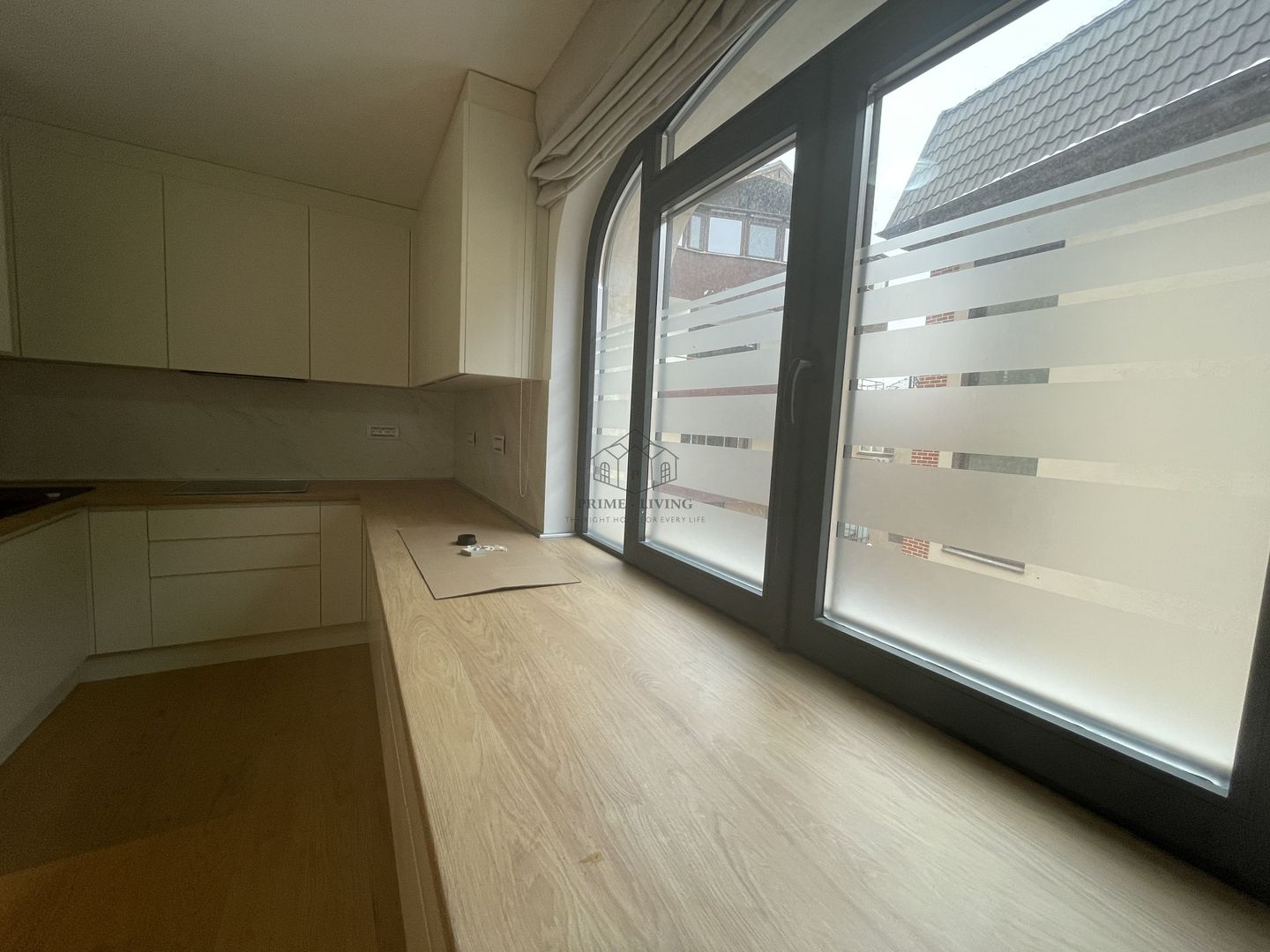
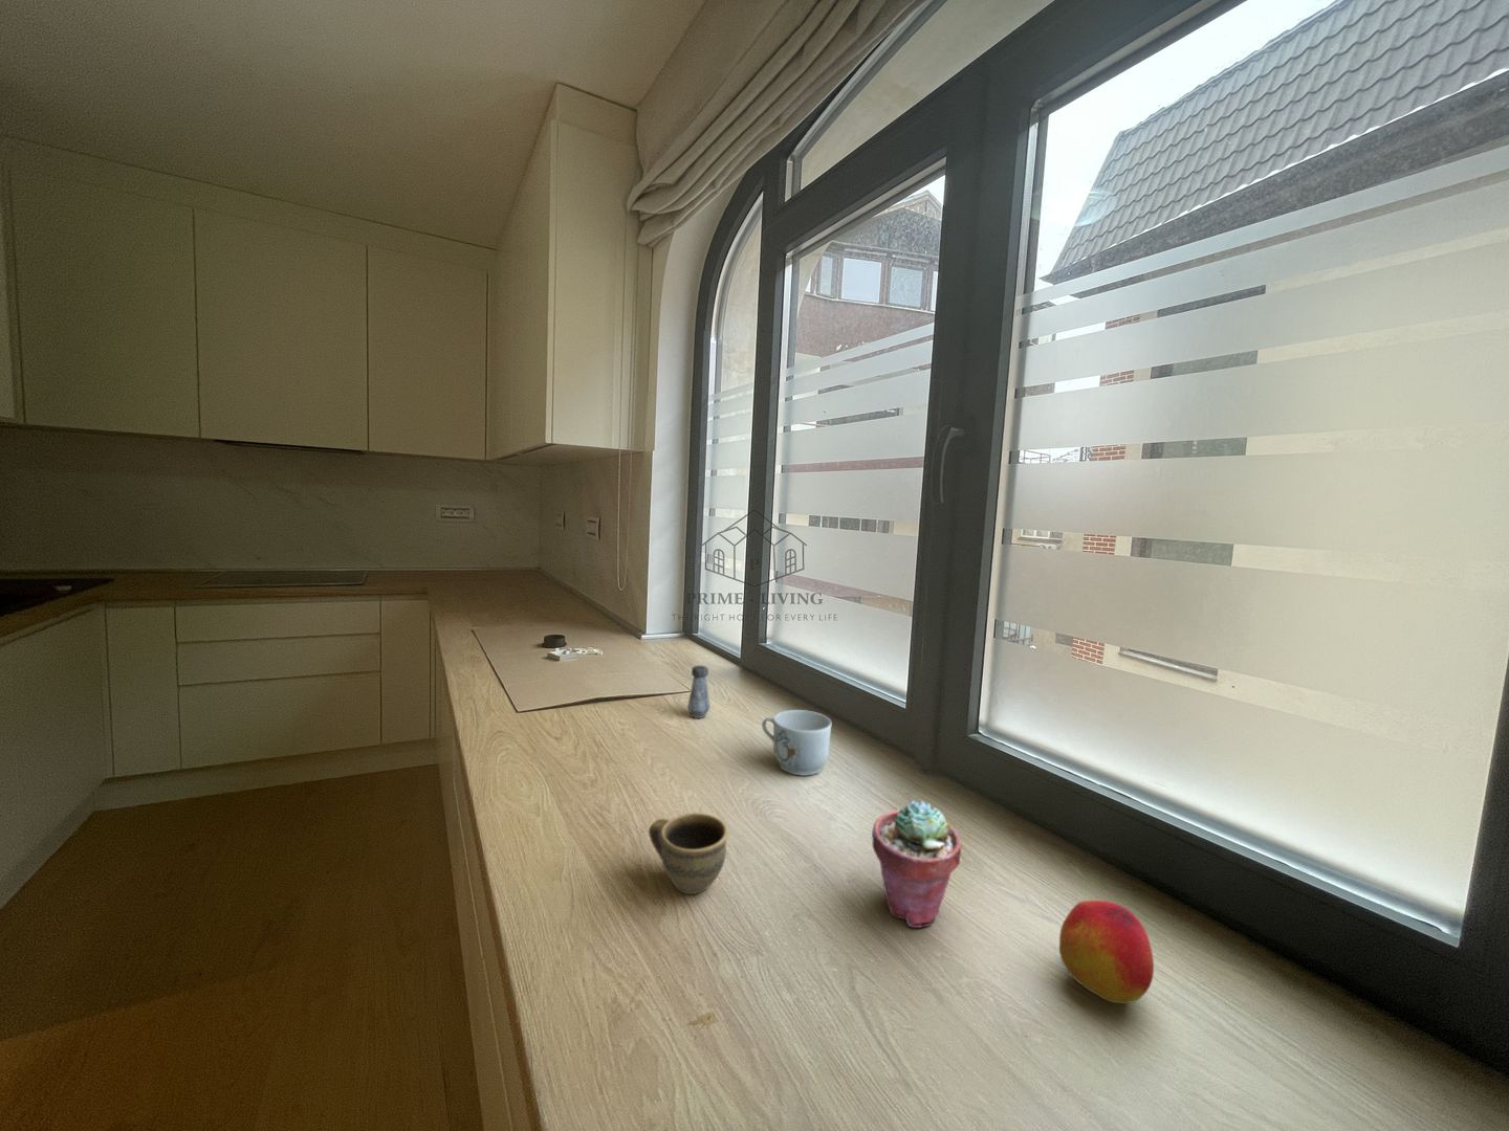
+ peach (1109, 948)
+ potted succulent (915, 853)
+ mug (794, 740)
+ salt shaker (699, 691)
+ cup (686, 851)
